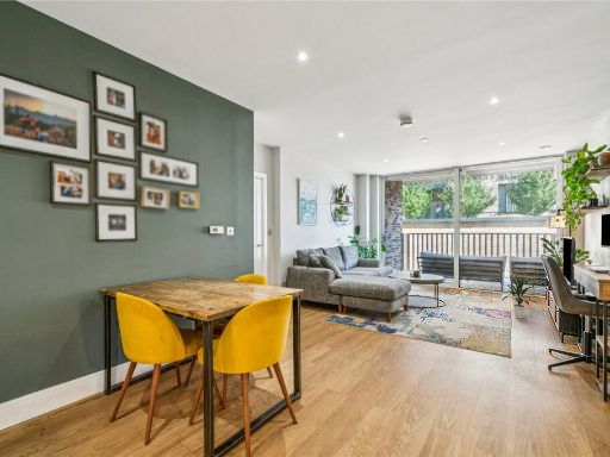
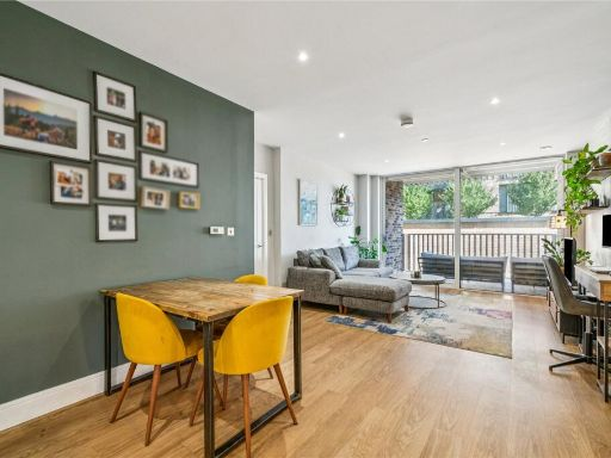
- indoor plant (518, 295)
